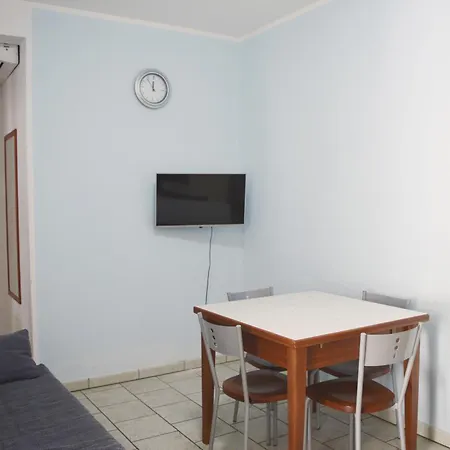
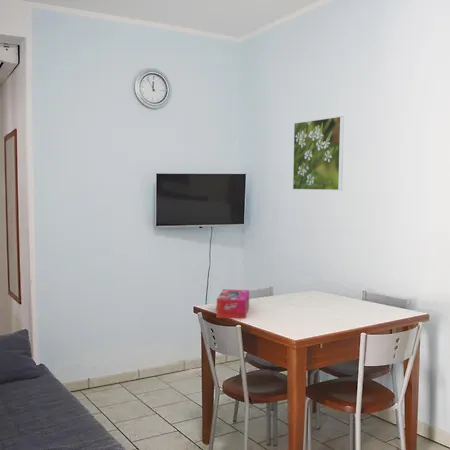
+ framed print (316, 155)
+ tissue box (233, 303)
